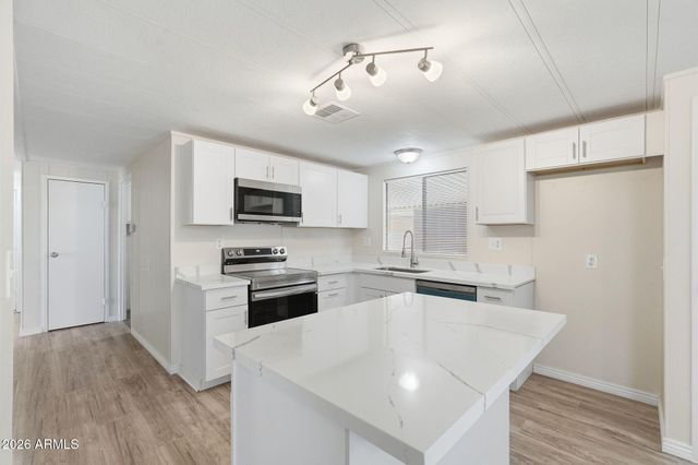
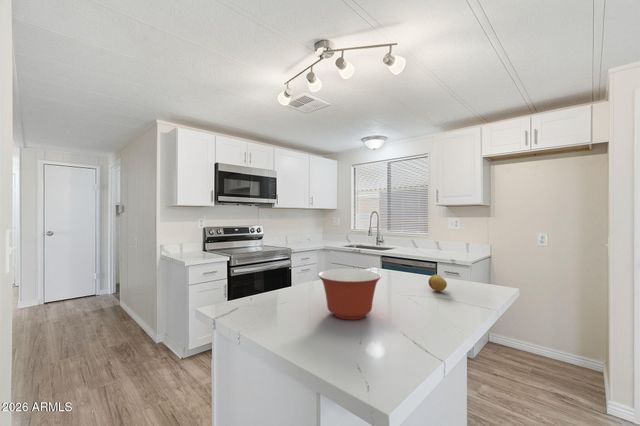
+ fruit (437, 283)
+ mixing bowl (349, 294)
